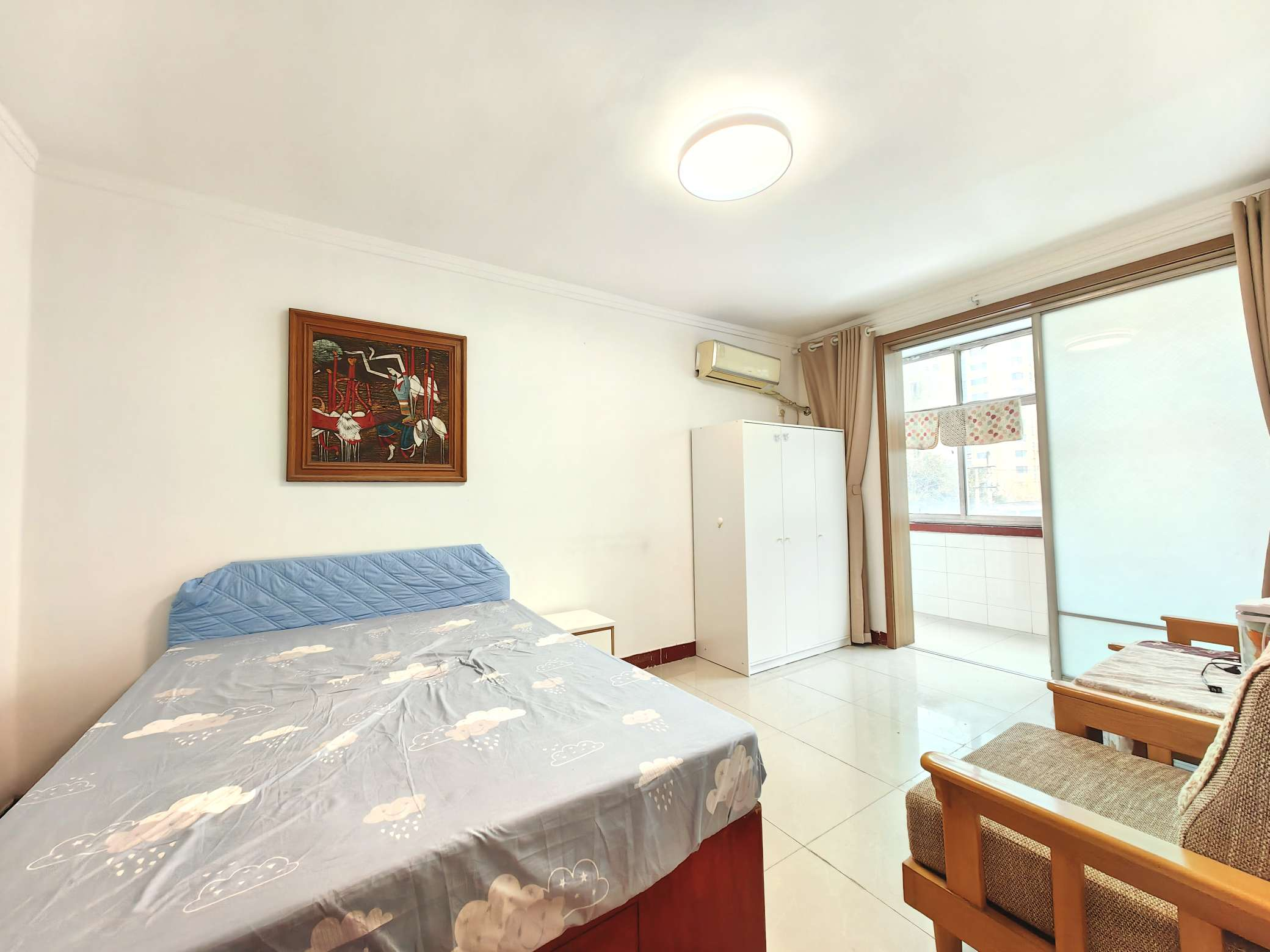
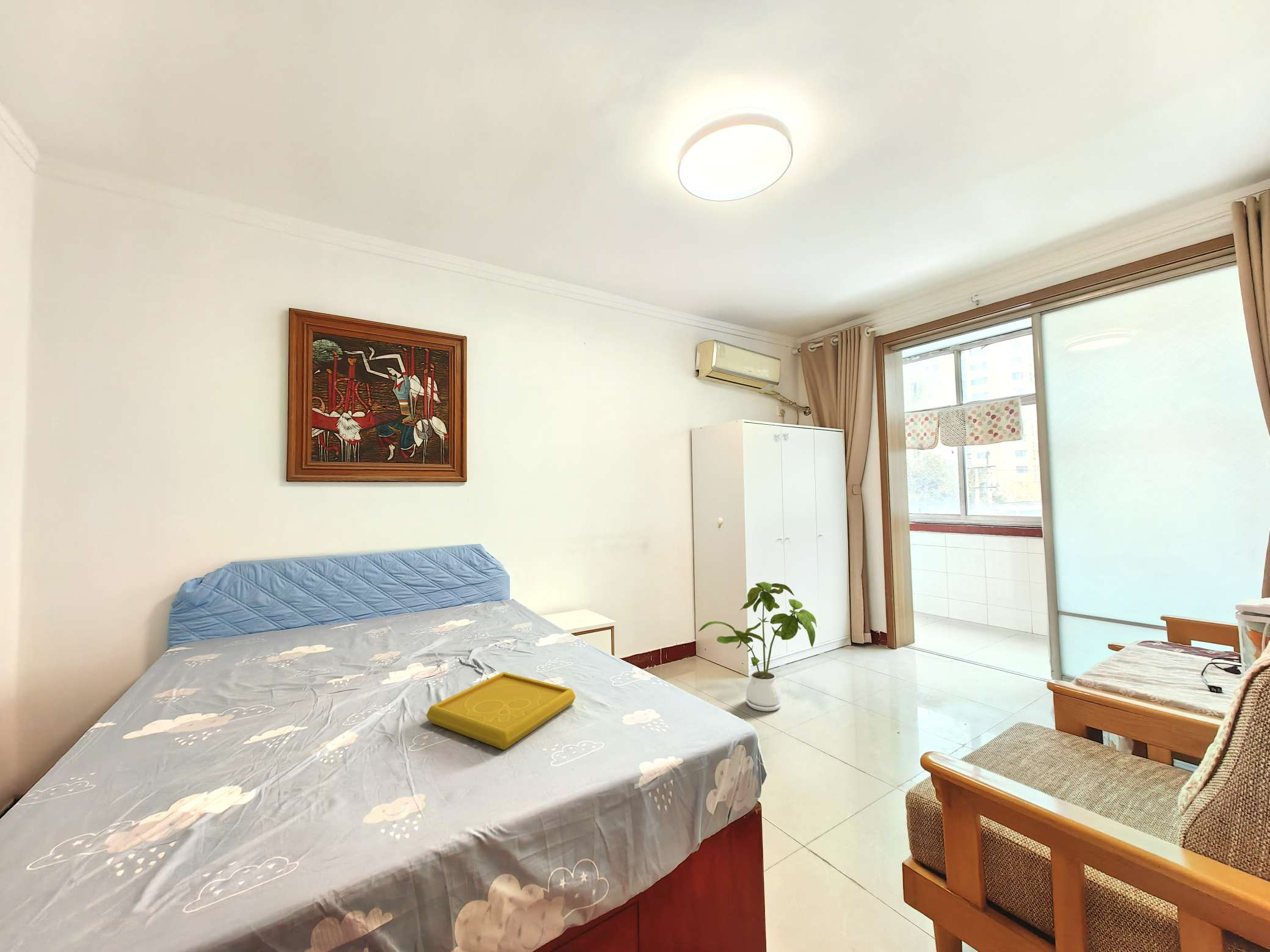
+ serving tray (504, 705)
+ house plant (759, 639)
